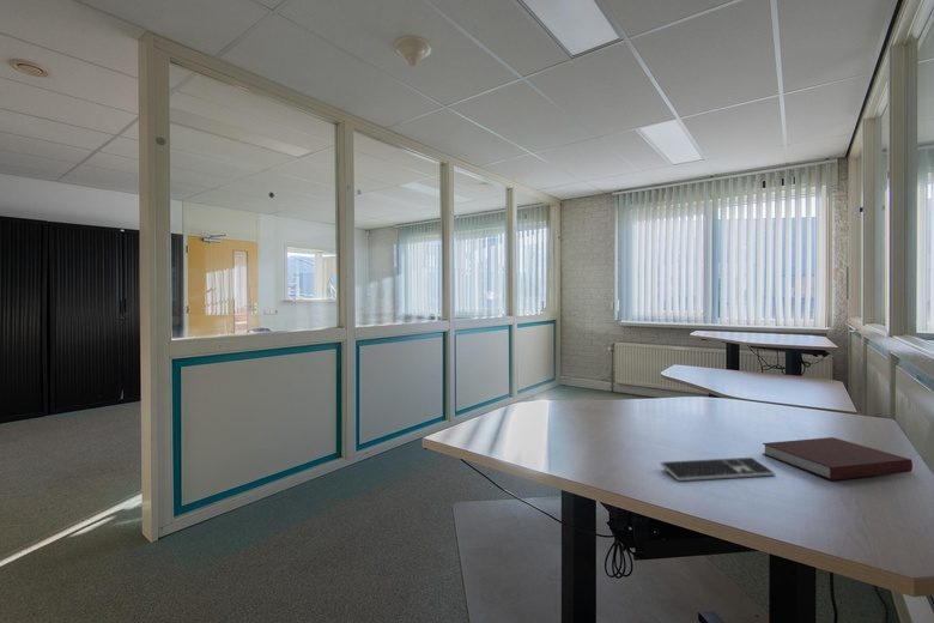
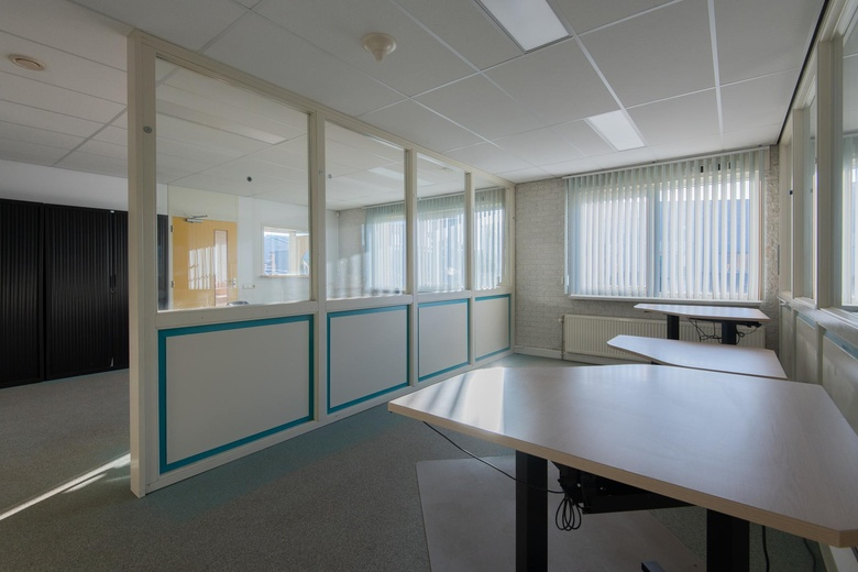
- notebook (832, 456)
- keyboard (716, 468)
